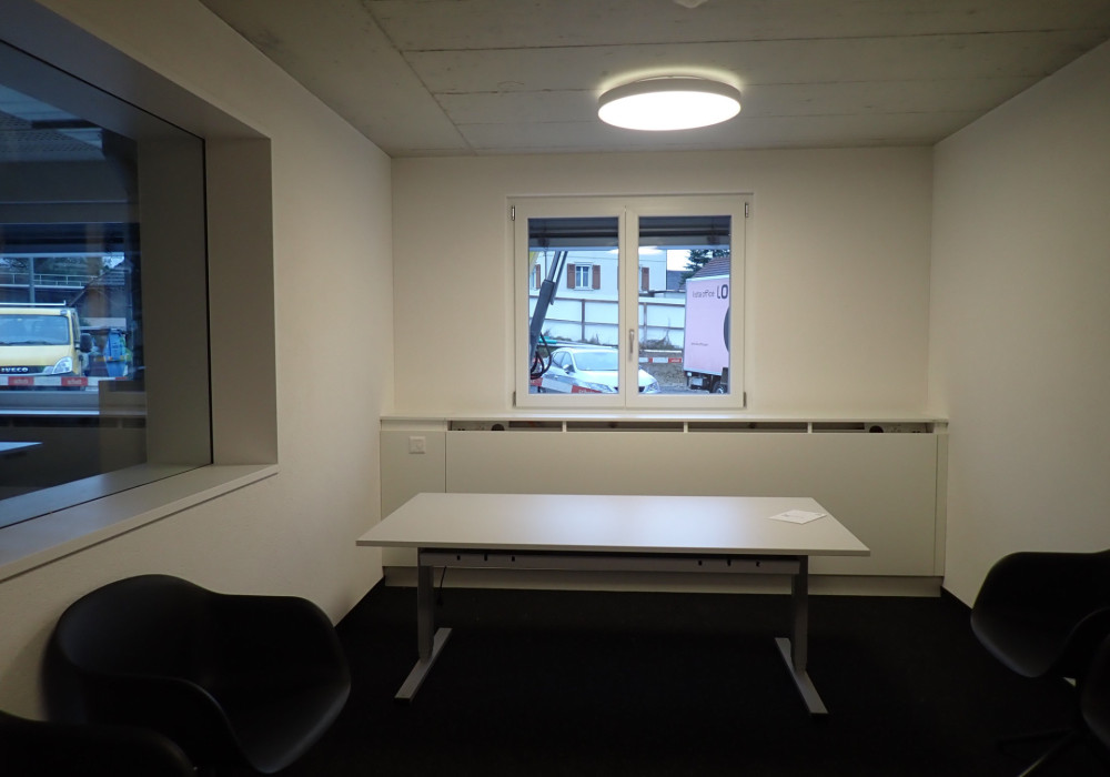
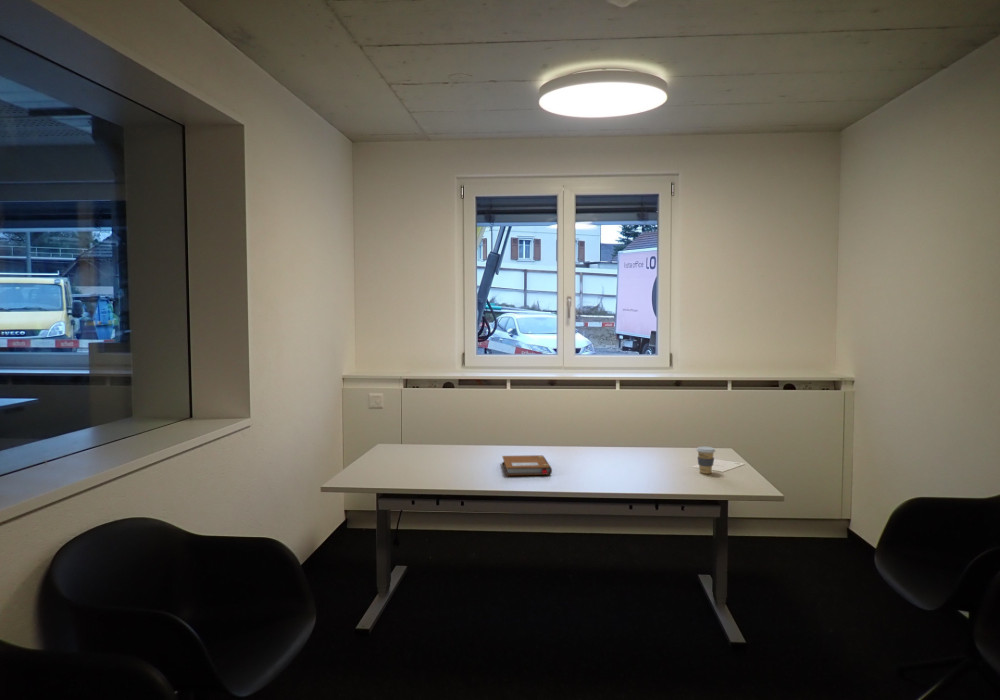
+ notebook (526, 465)
+ coffee cup (705, 460)
